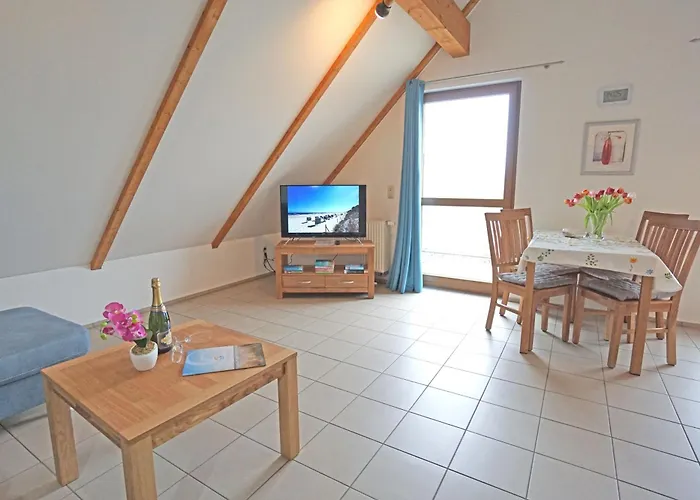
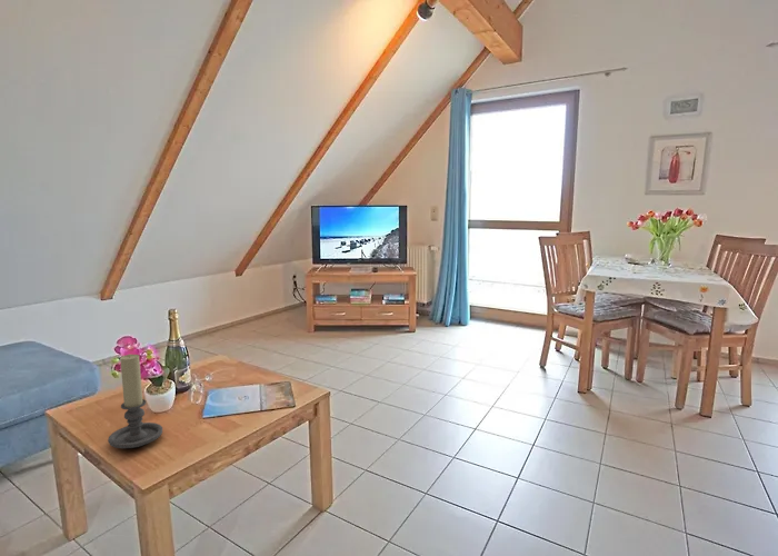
+ candle holder (132, 396)
